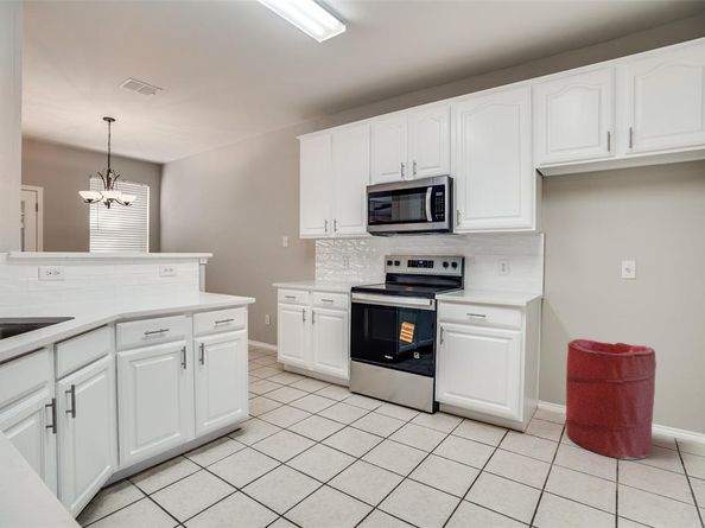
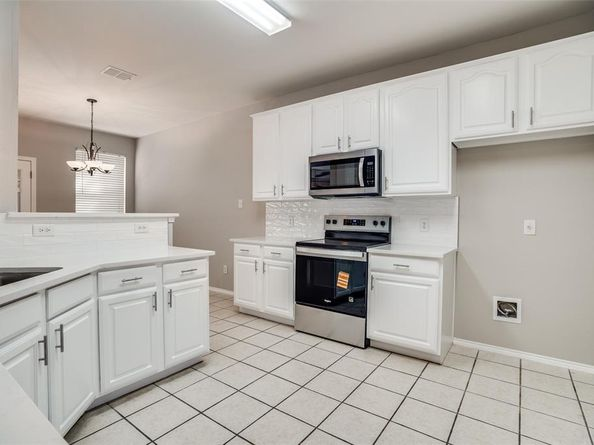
- laundry hamper (608, 392)
